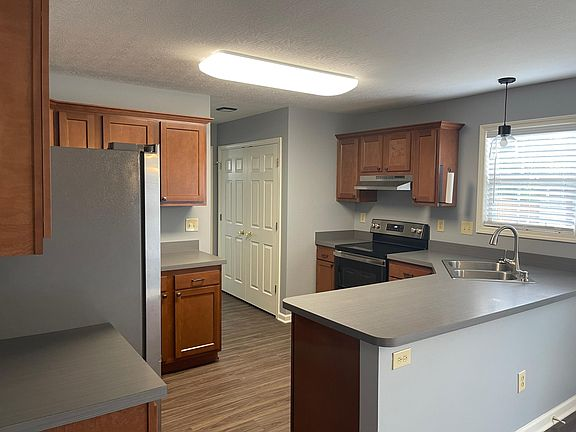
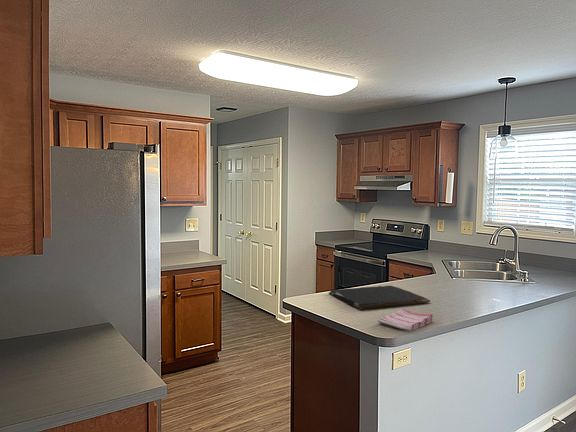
+ dish towel (405, 318)
+ cutting board (377, 295)
